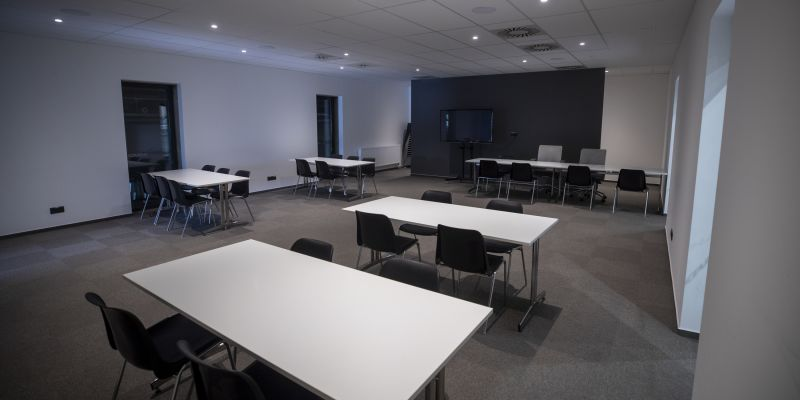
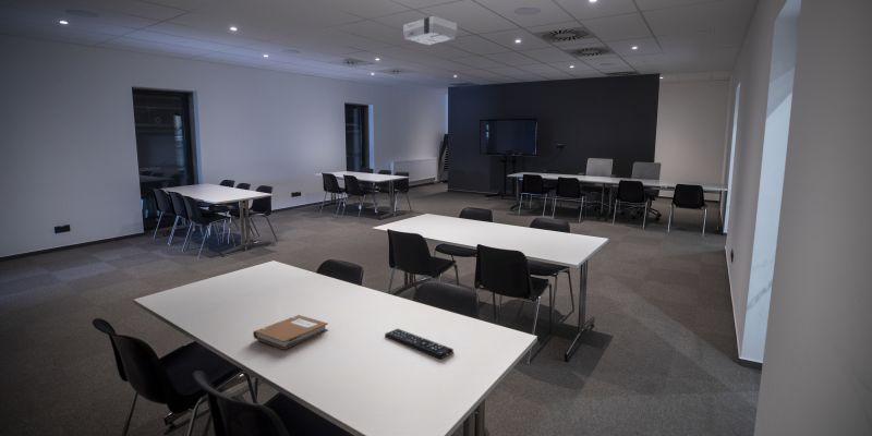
+ projector (429, 32)
+ notebook (292, 329)
+ remote control (417, 342)
